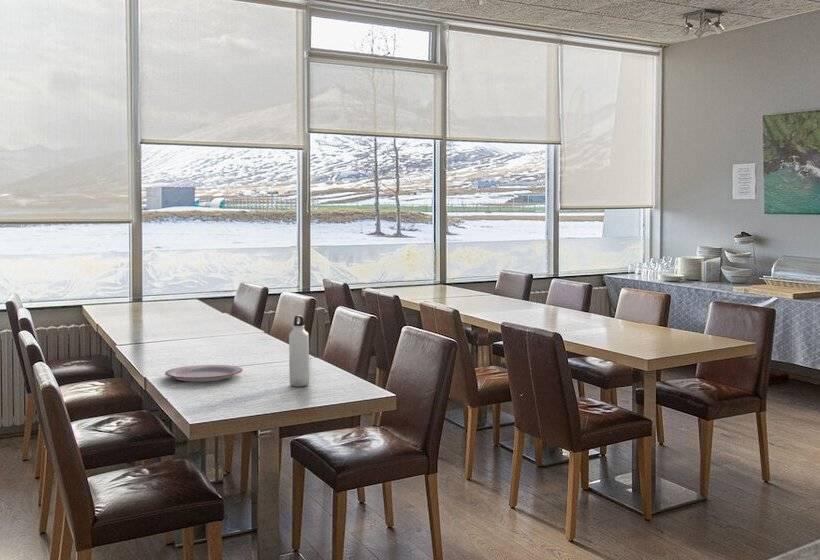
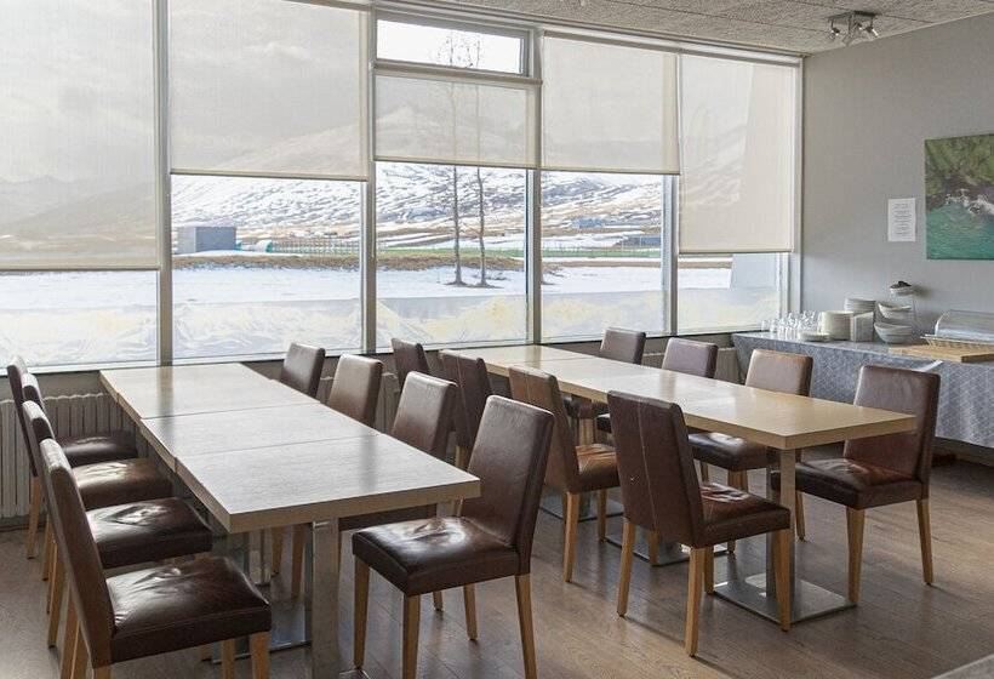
- plate (204, 373)
- water bottle (299, 350)
